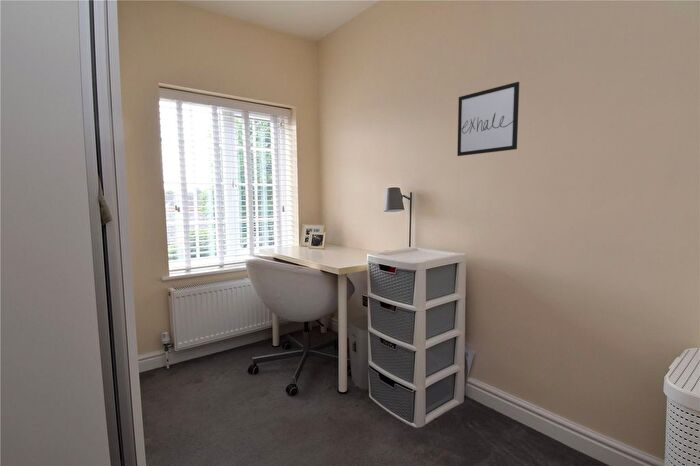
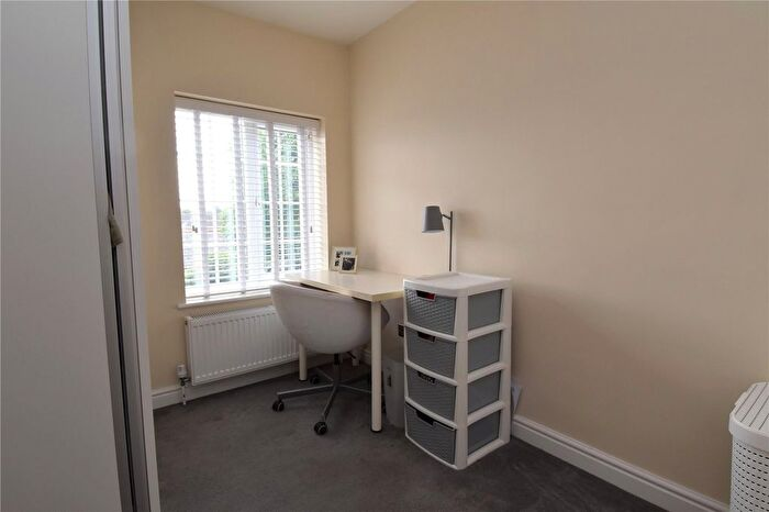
- wall art (486, 121)
